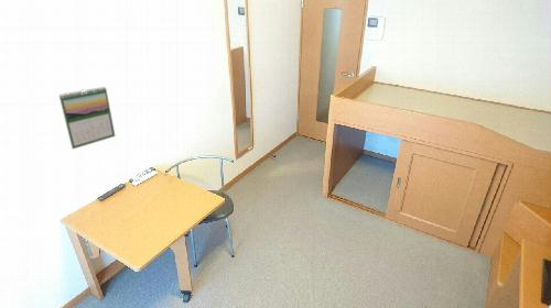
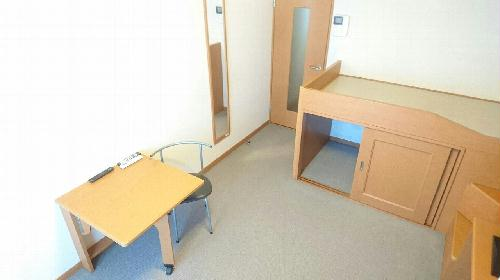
- calendar (88, 116)
